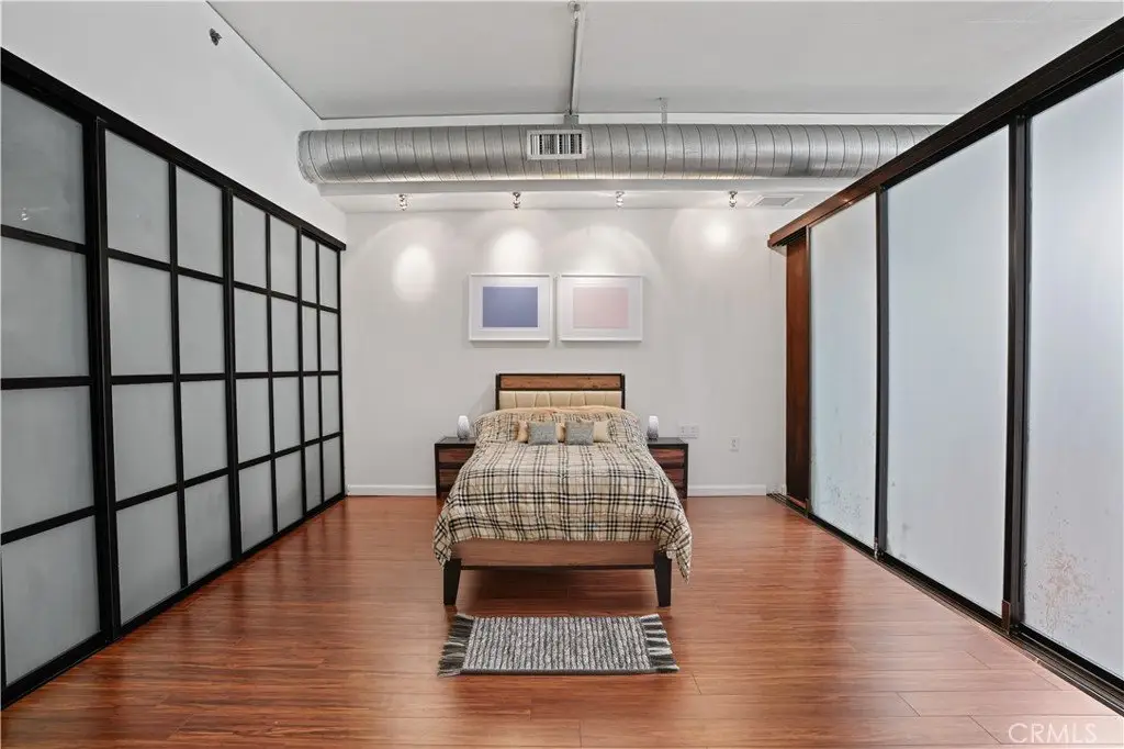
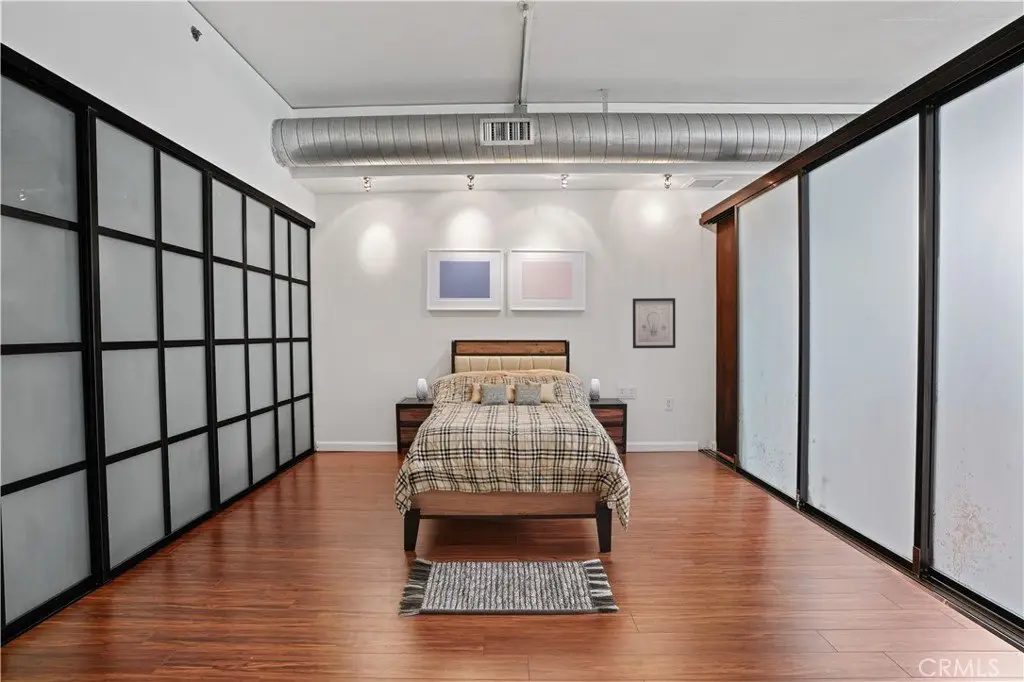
+ wall art (654, 323)
